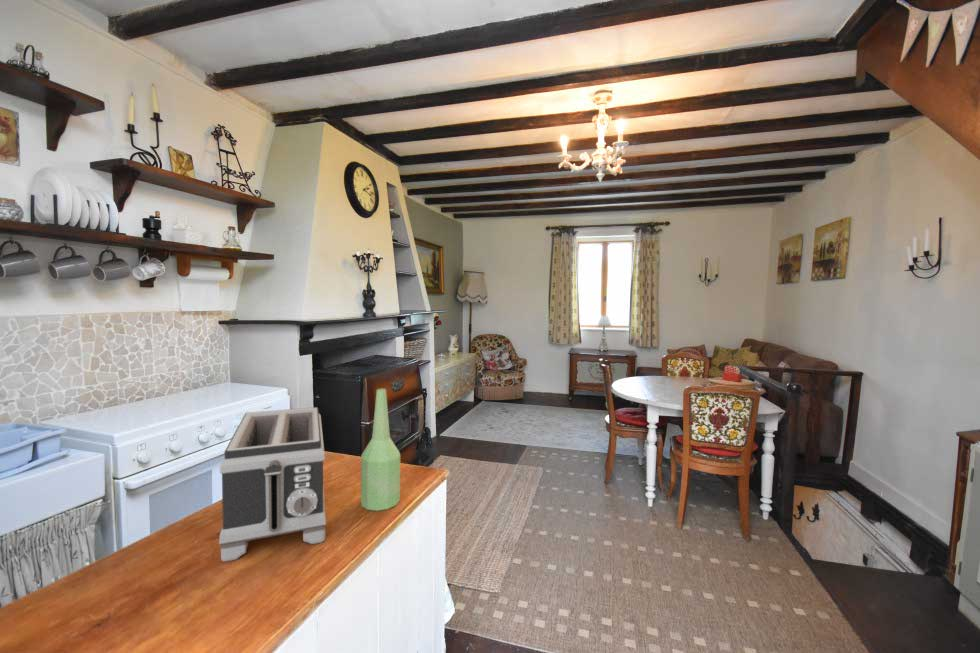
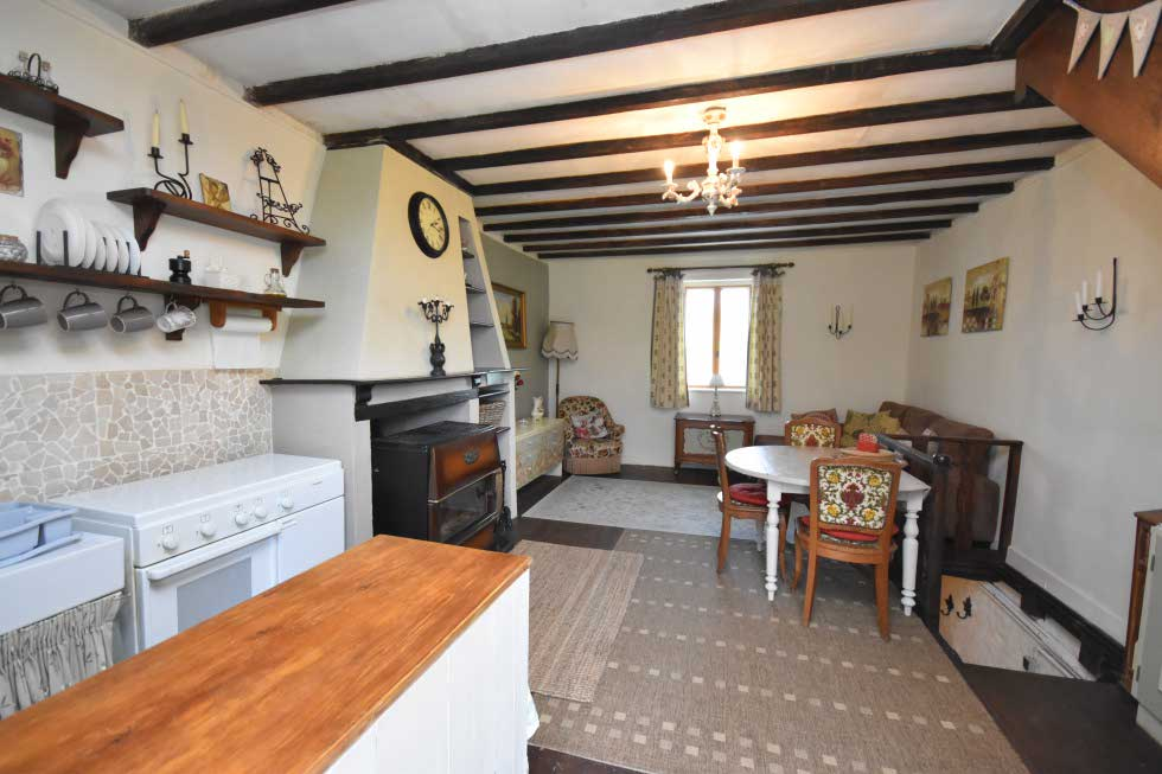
- toaster (279, 474)
- bottle (380, 445)
